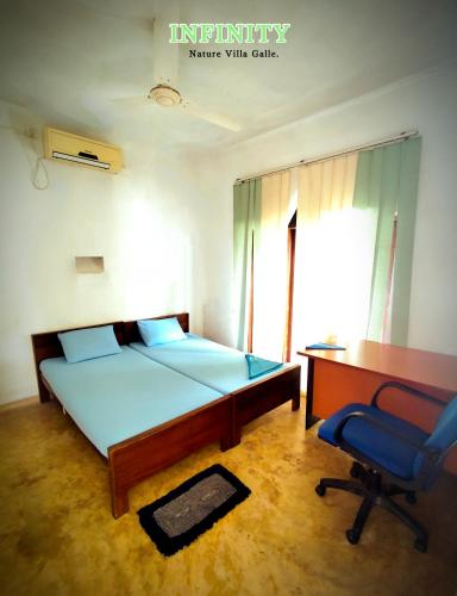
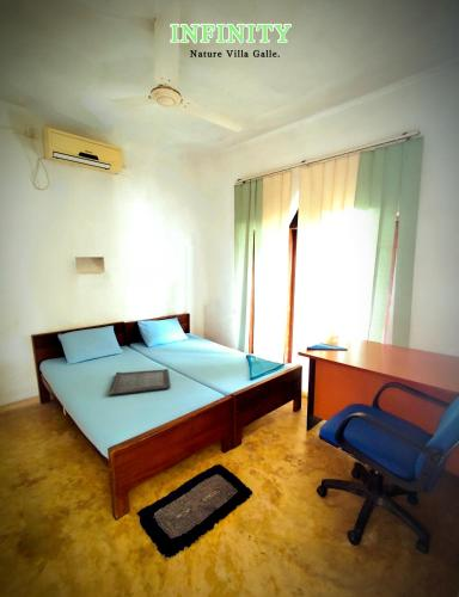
+ serving tray (141, 380)
